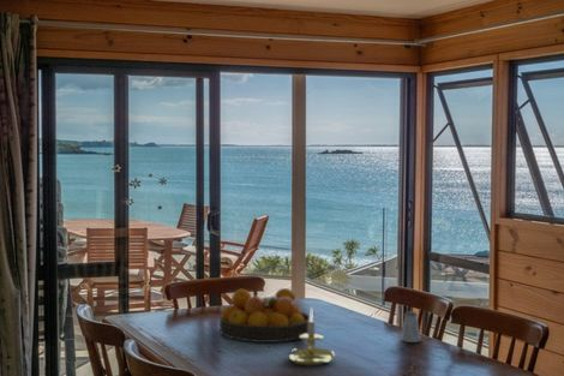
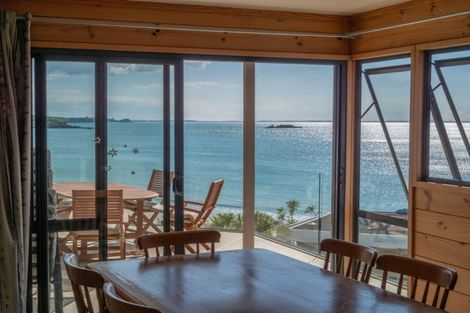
- fruit bowl (265, 310)
- saltshaker (410, 326)
- candle holder (308, 334)
